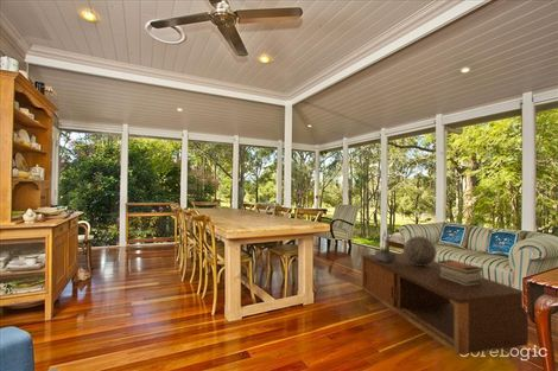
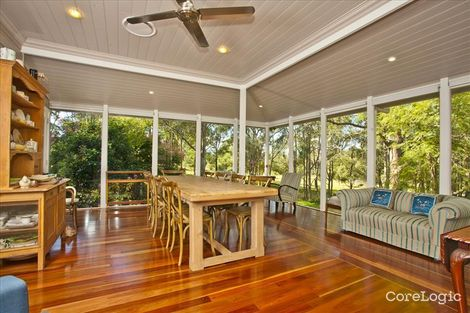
- book stack (458, 271)
- potted plant (385, 244)
- decorative sphere (419, 250)
- coffee table (426, 289)
